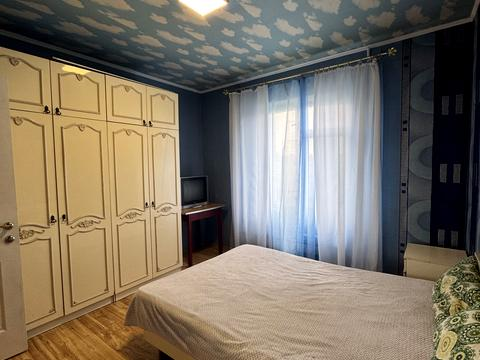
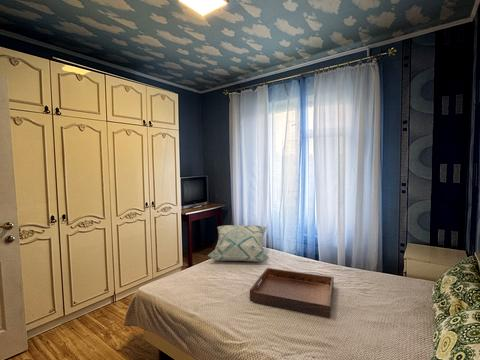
+ decorative pillow (240, 242)
+ serving tray (293, 288)
